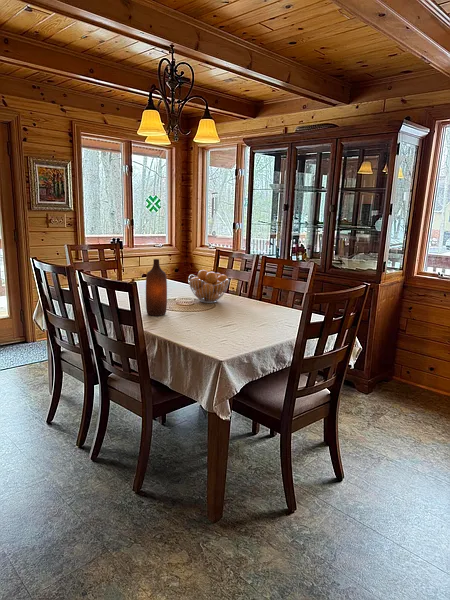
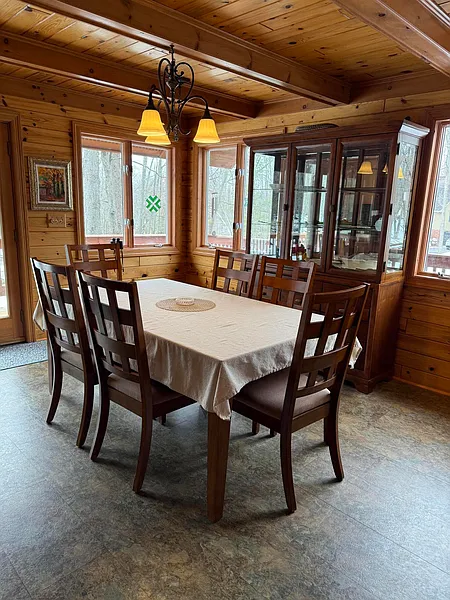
- fruit basket (208, 285)
- bottle (156, 286)
